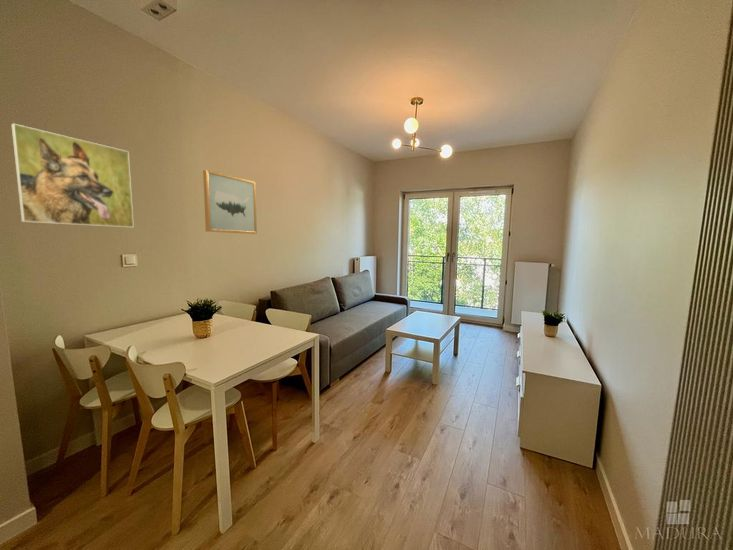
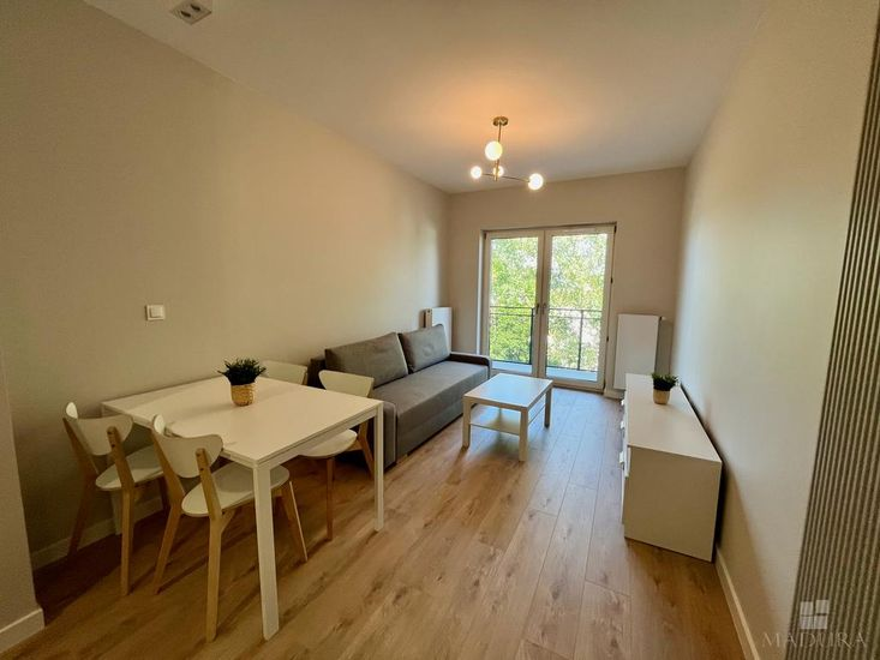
- wall art (232, 205)
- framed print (80, 182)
